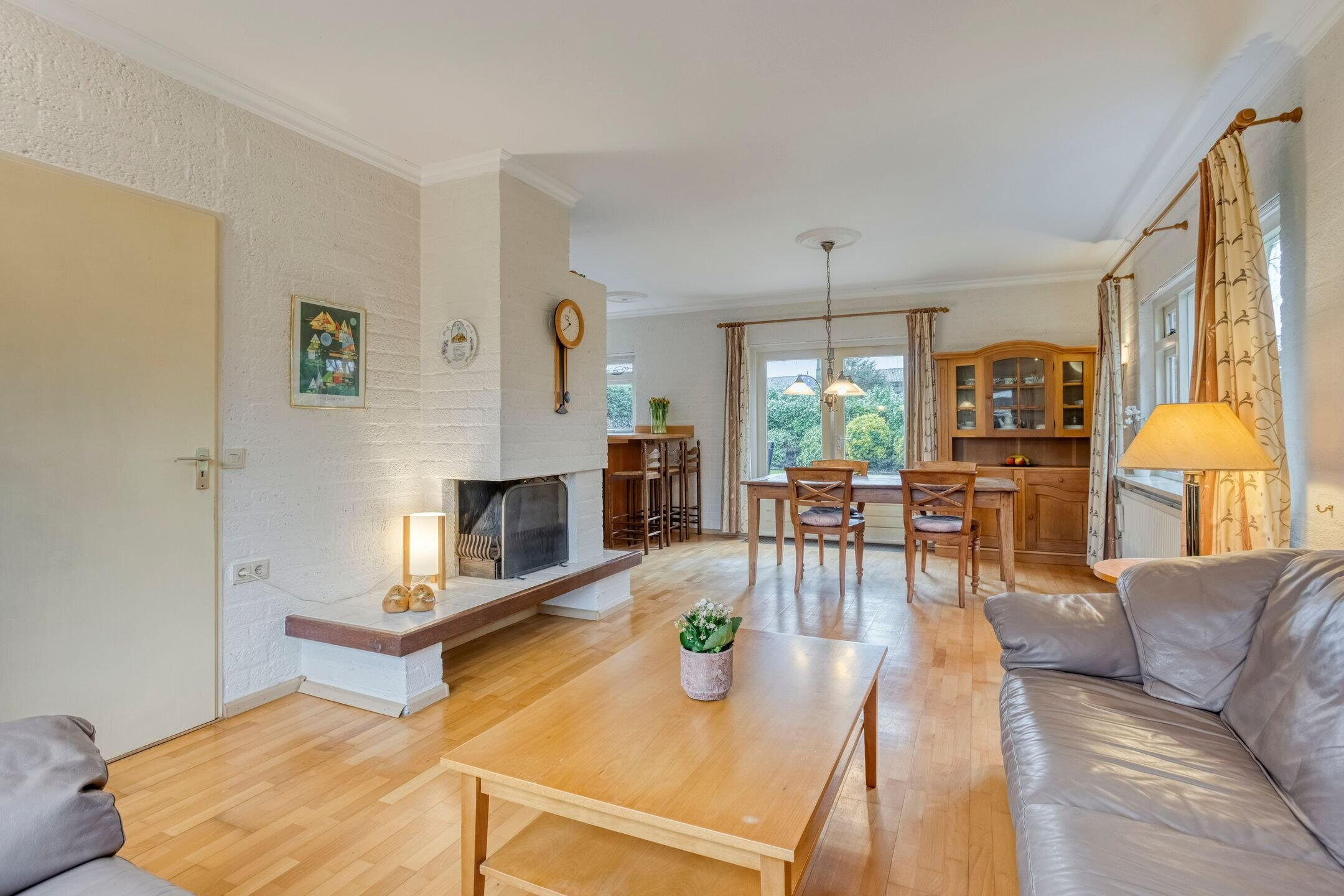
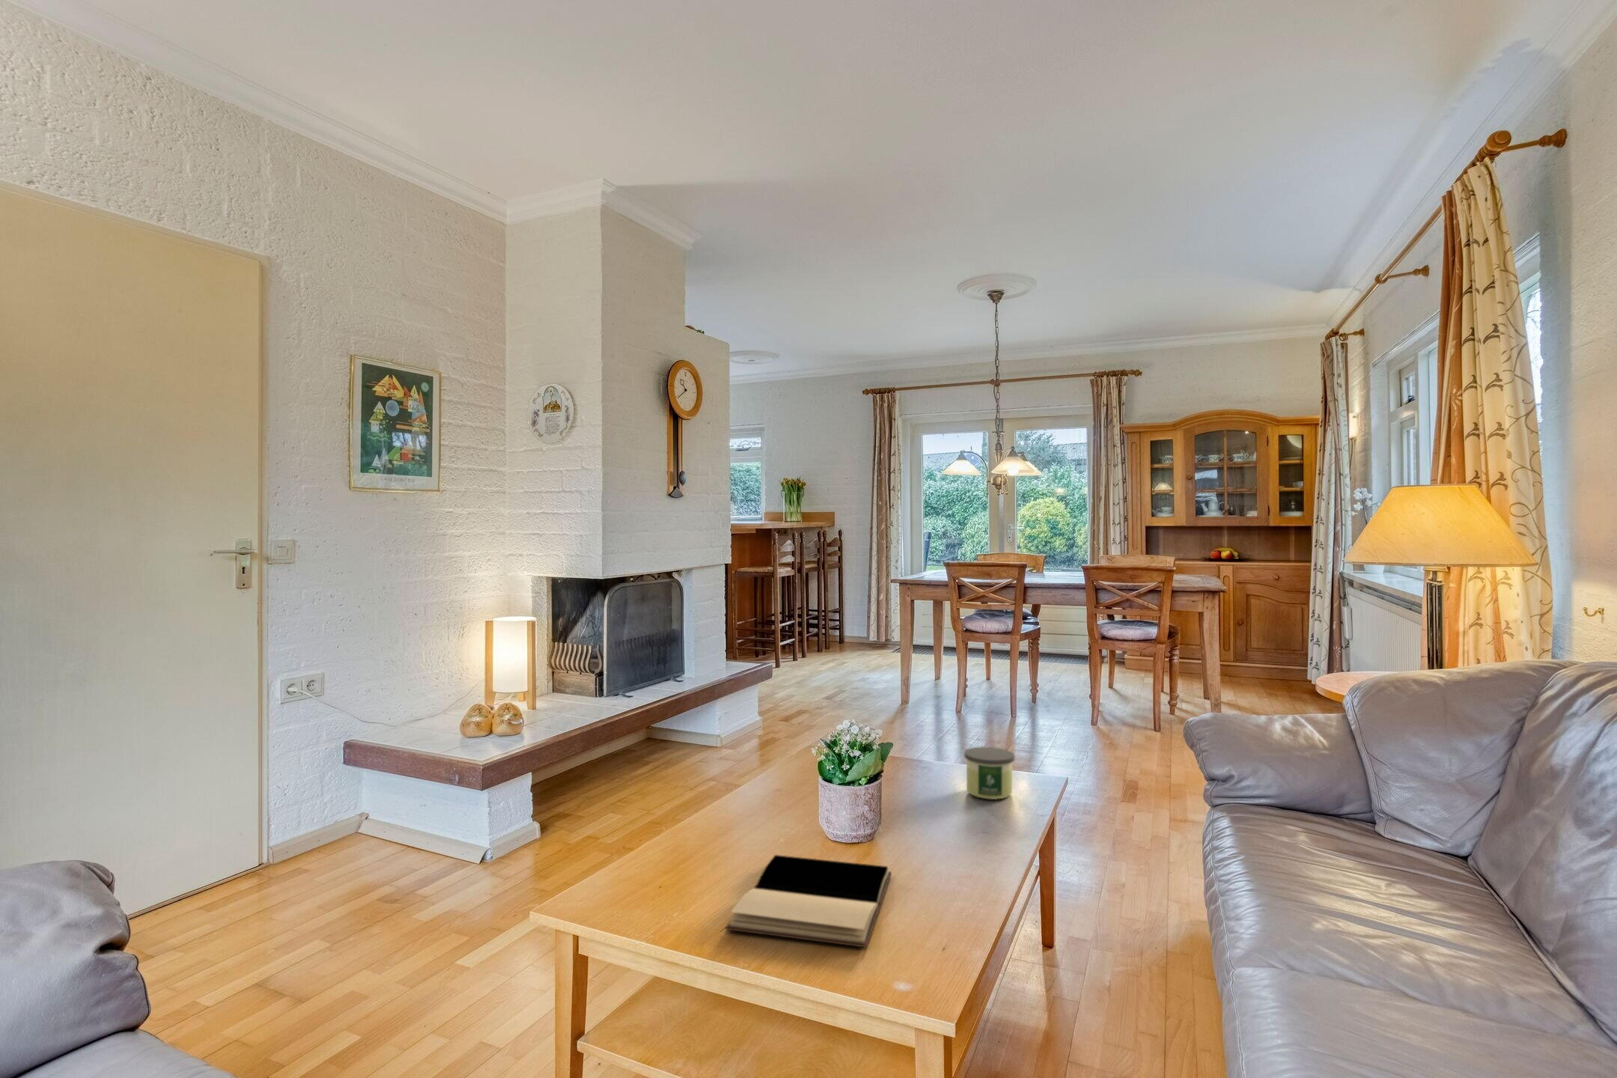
+ book (815, 893)
+ candle (989, 772)
